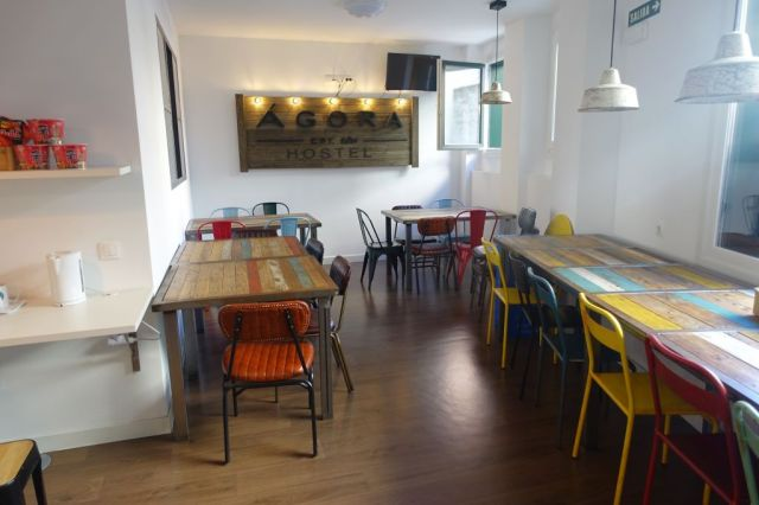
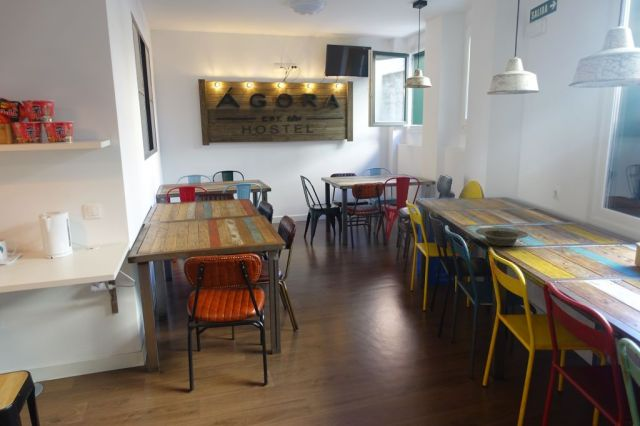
+ bowl (500, 237)
